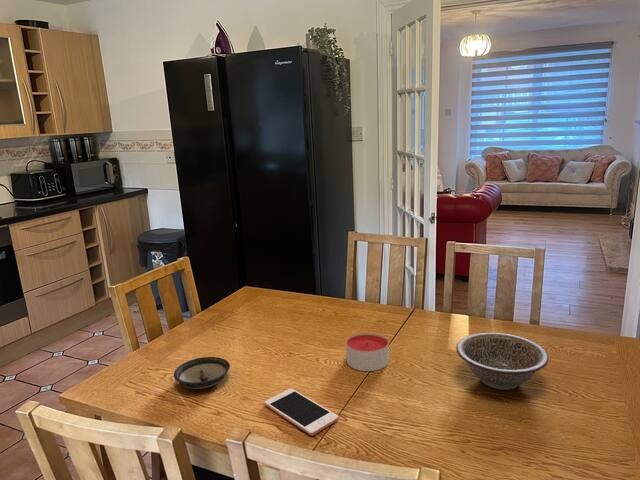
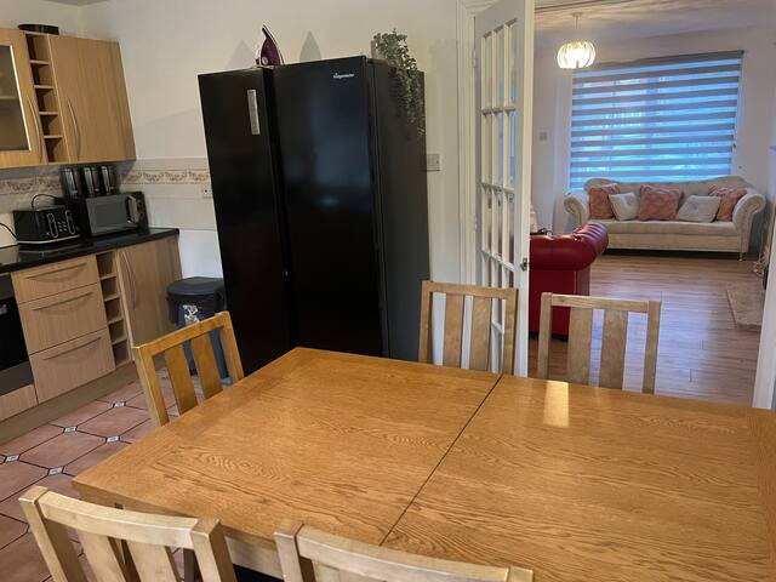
- cell phone (300, 410)
- decorative bowl (500, 365)
- saucer (202, 375)
- candle (367, 350)
